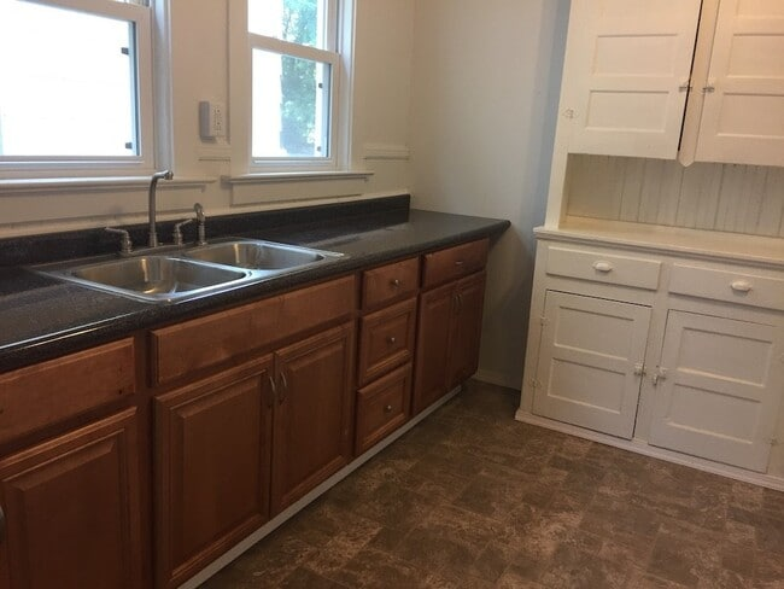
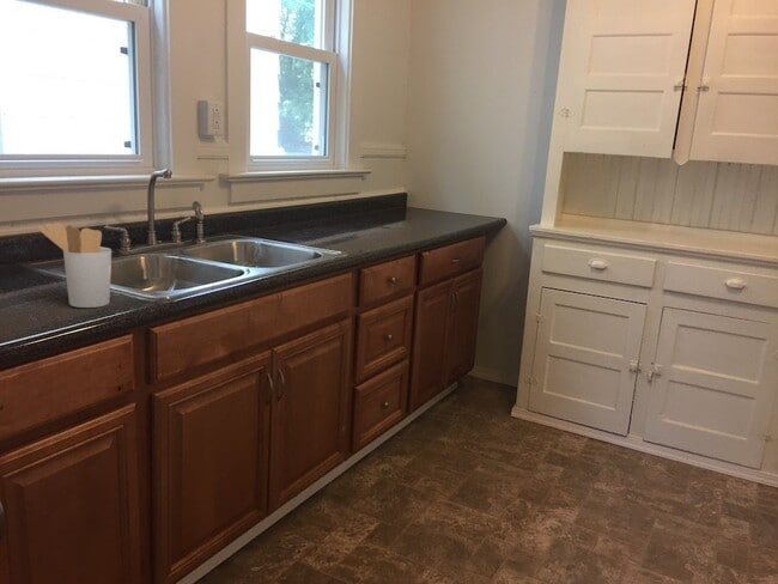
+ utensil holder (77, 262)
